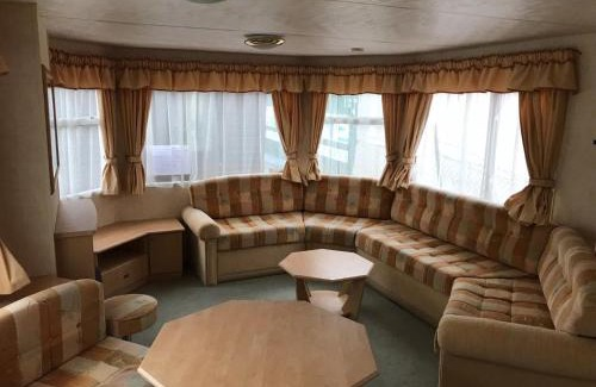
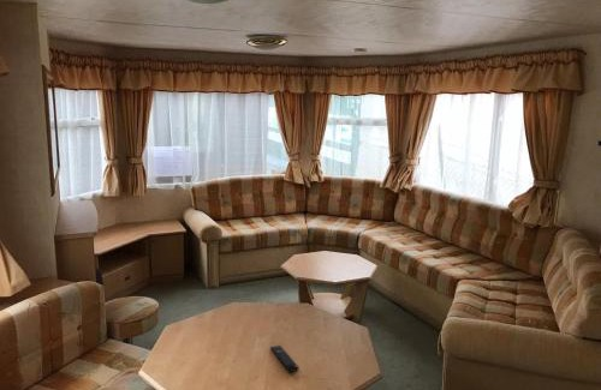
+ remote control (284, 358)
